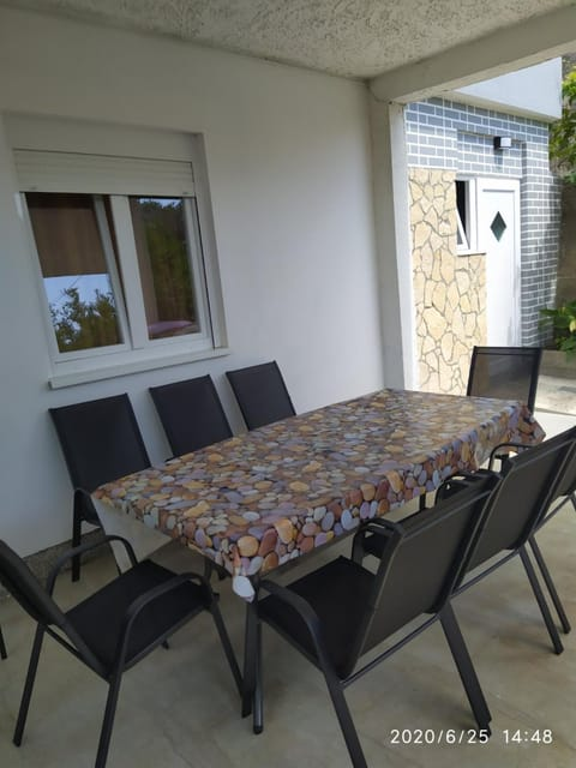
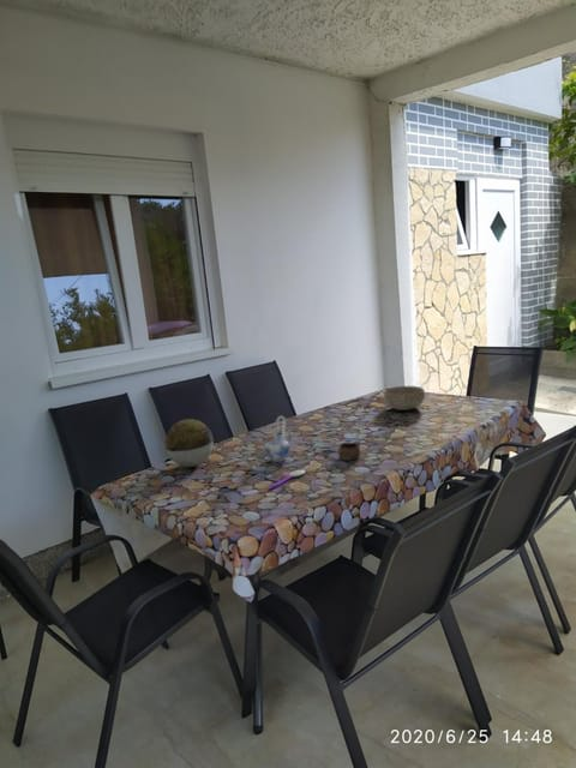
+ bowl (404, 398)
+ ceramic pitcher (276, 438)
+ decorative ball (188, 443)
+ cup (352, 450)
+ spoon (287, 478)
